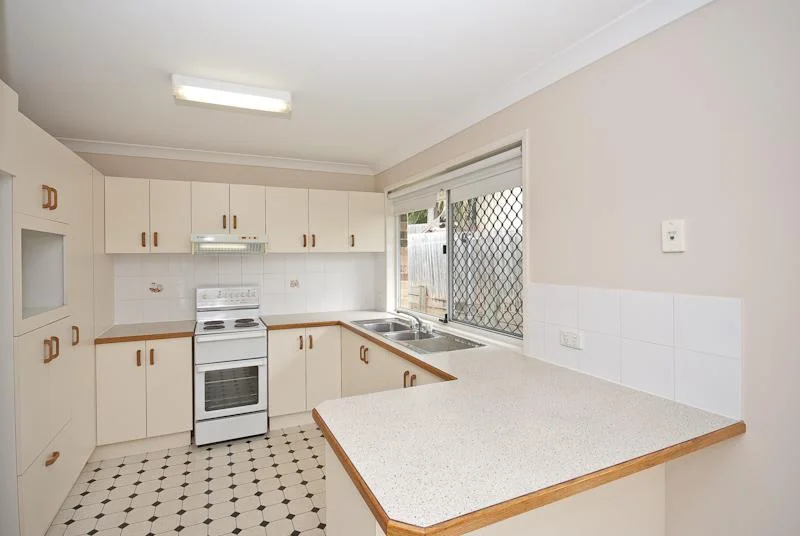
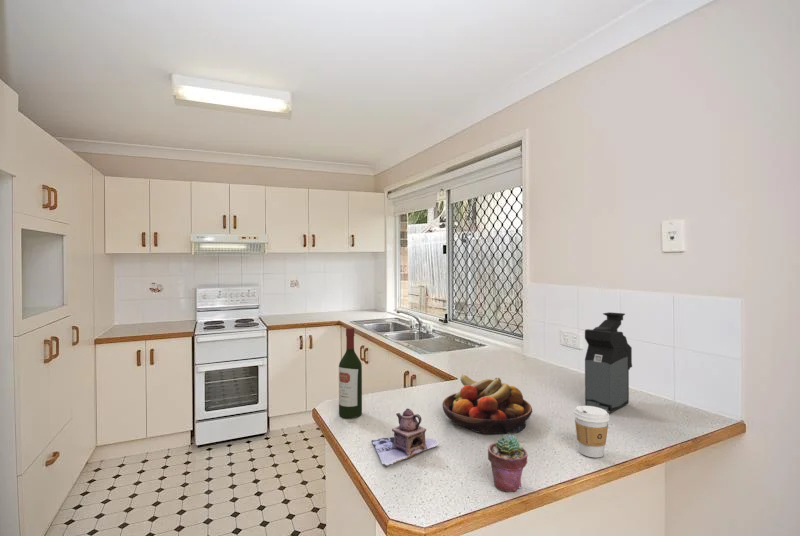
+ teapot (407, 428)
+ wine bottle (350, 371)
+ coffee cup (591, 430)
+ potted succulent (507, 460)
+ coffee maker (608, 359)
+ fruit bowl (485, 400)
